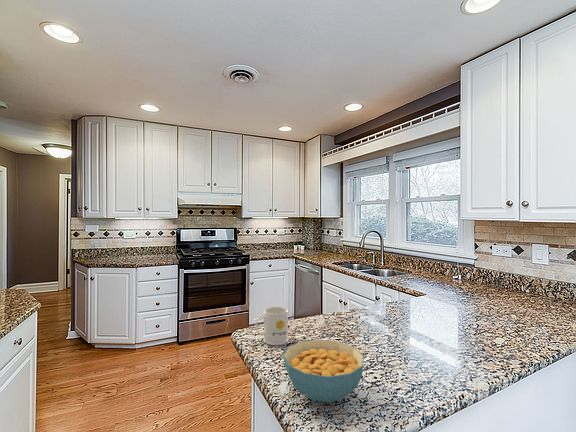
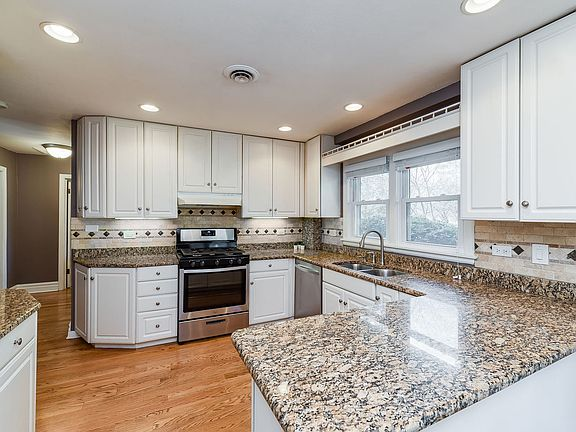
- mug (272, 325)
- cereal bowl (323, 375)
